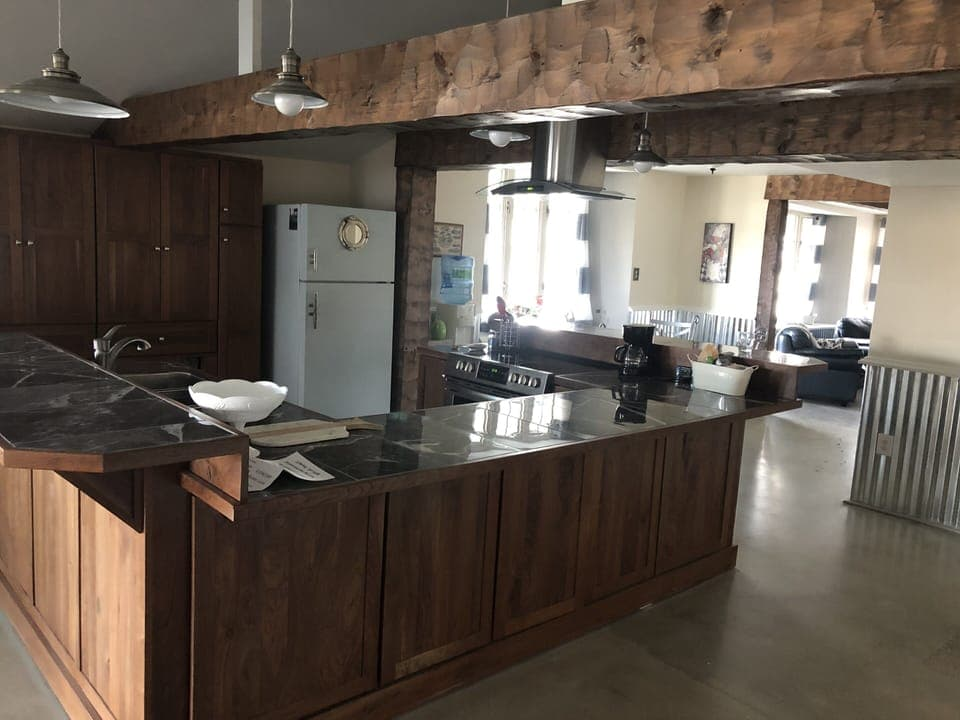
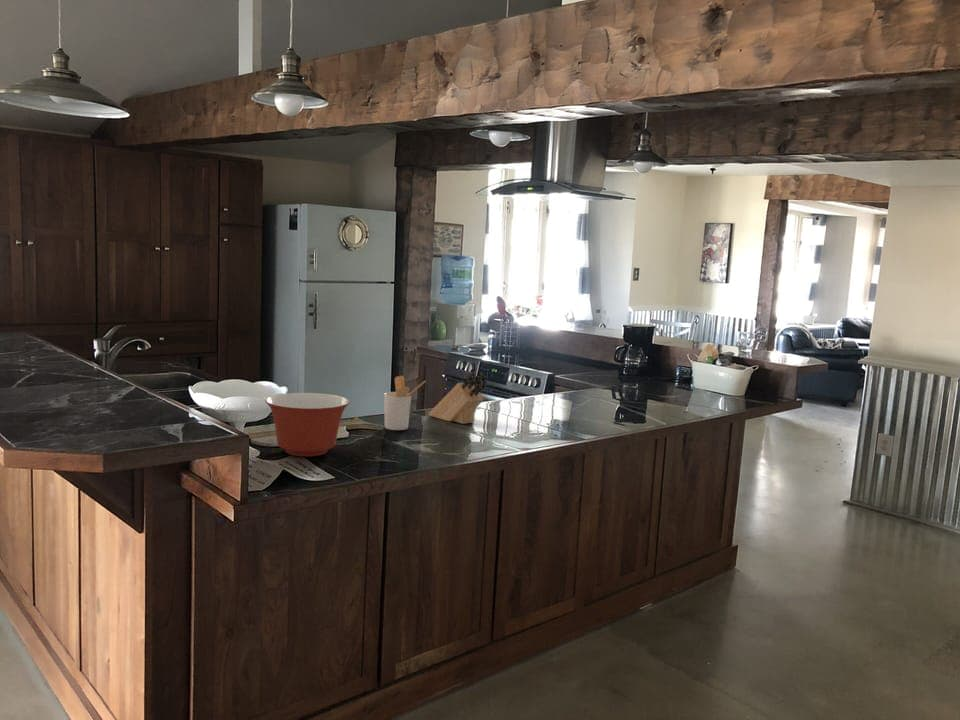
+ mixing bowl (307, 425)
+ utensil holder (404, 403)
+ knife block (459, 394)
